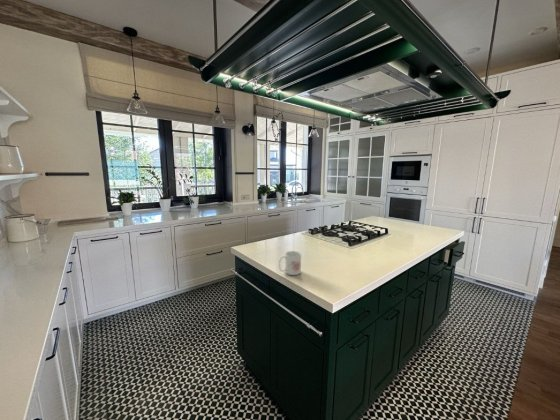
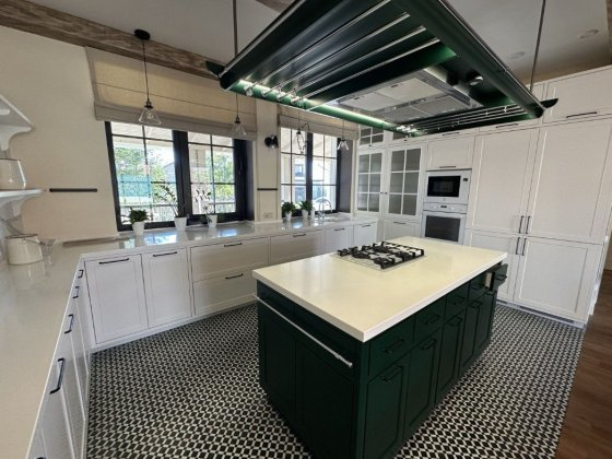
- mug (289, 263)
